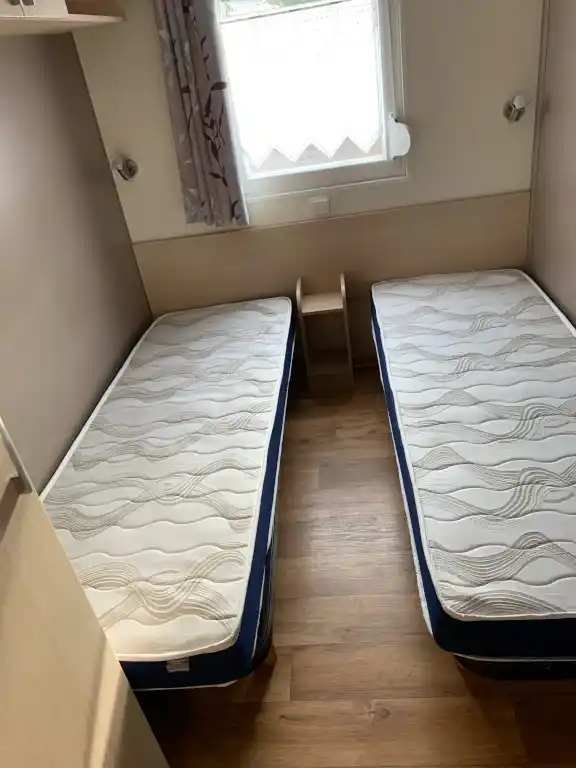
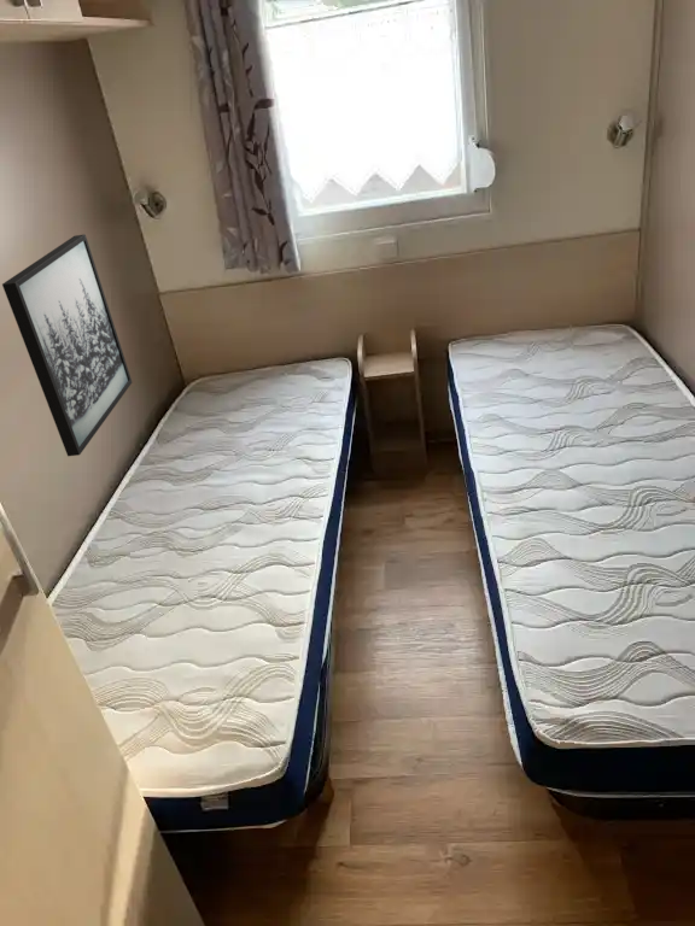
+ wall art (76, 340)
